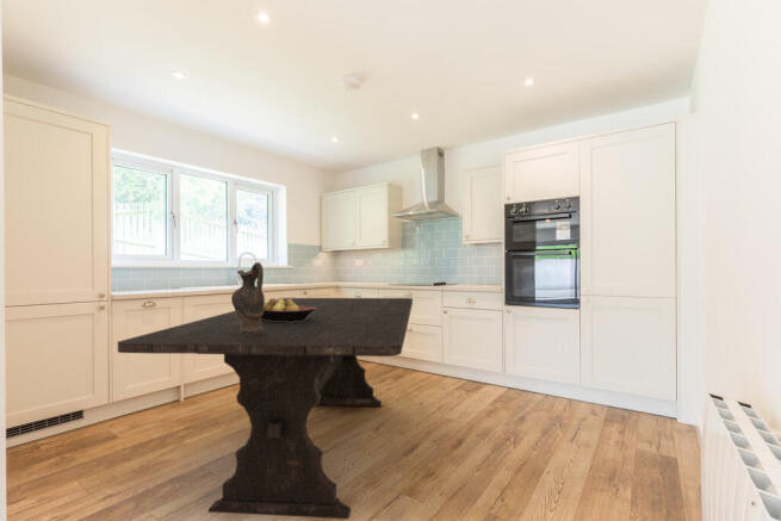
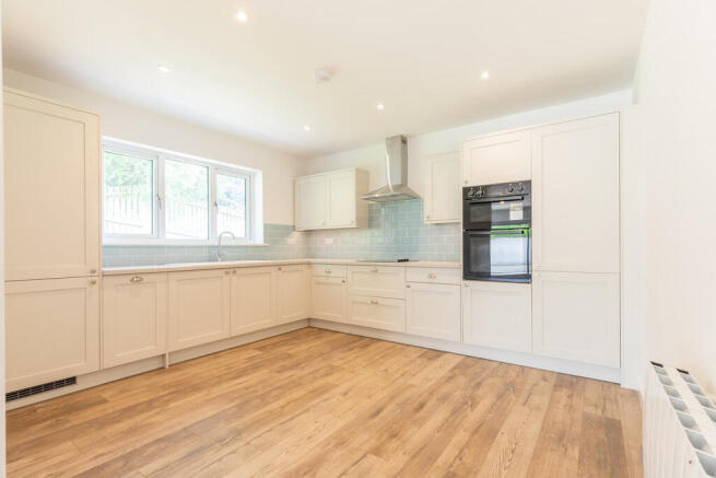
- fruit bowl (281, 308)
- ceramic pitcher (249, 296)
- dining table (318, 377)
